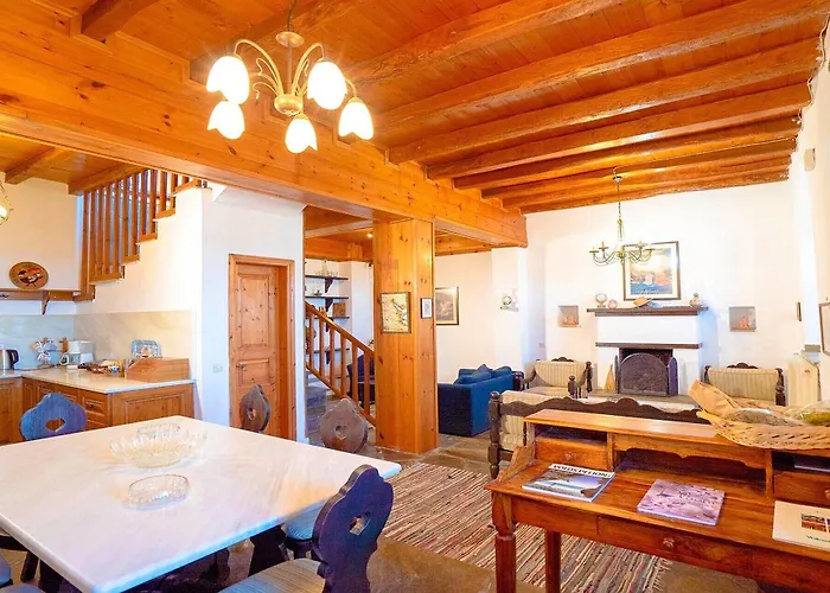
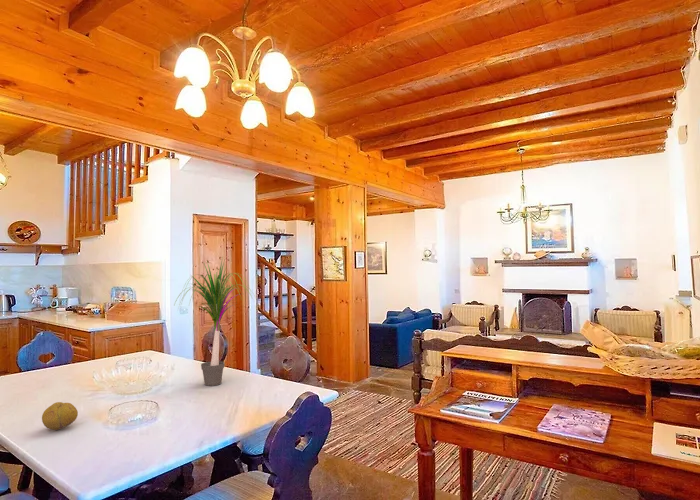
+ potted plant (216, 318)
+ fruit (59, 415)
